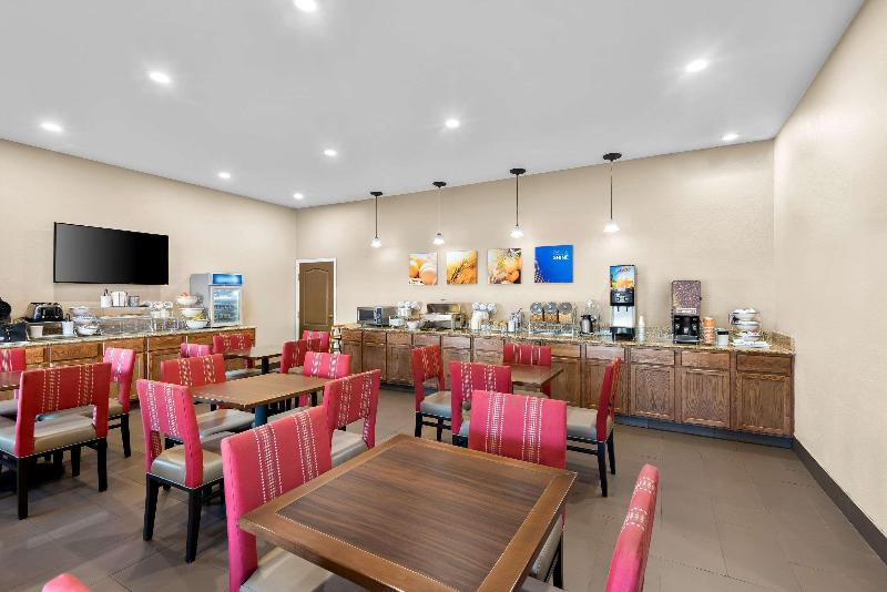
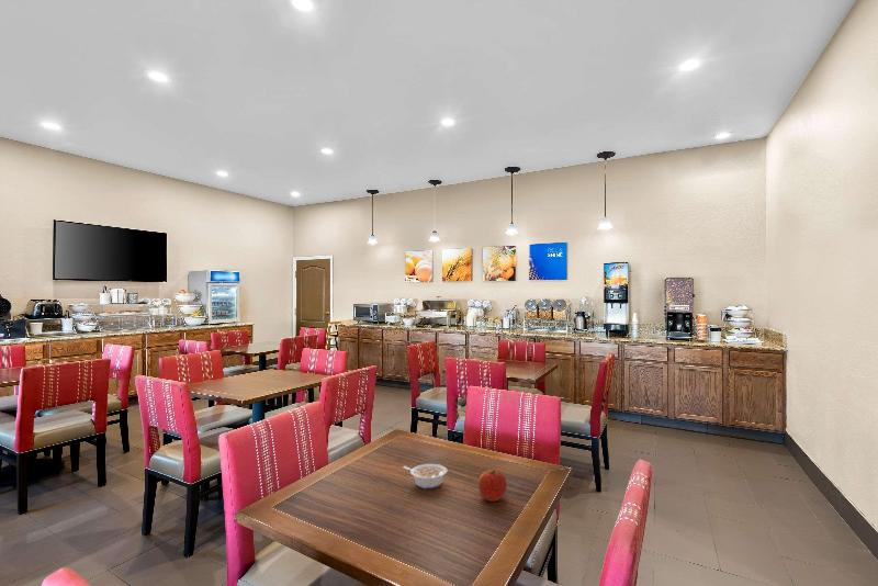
+ apple (492, 483)
+ legume (427, 475)
